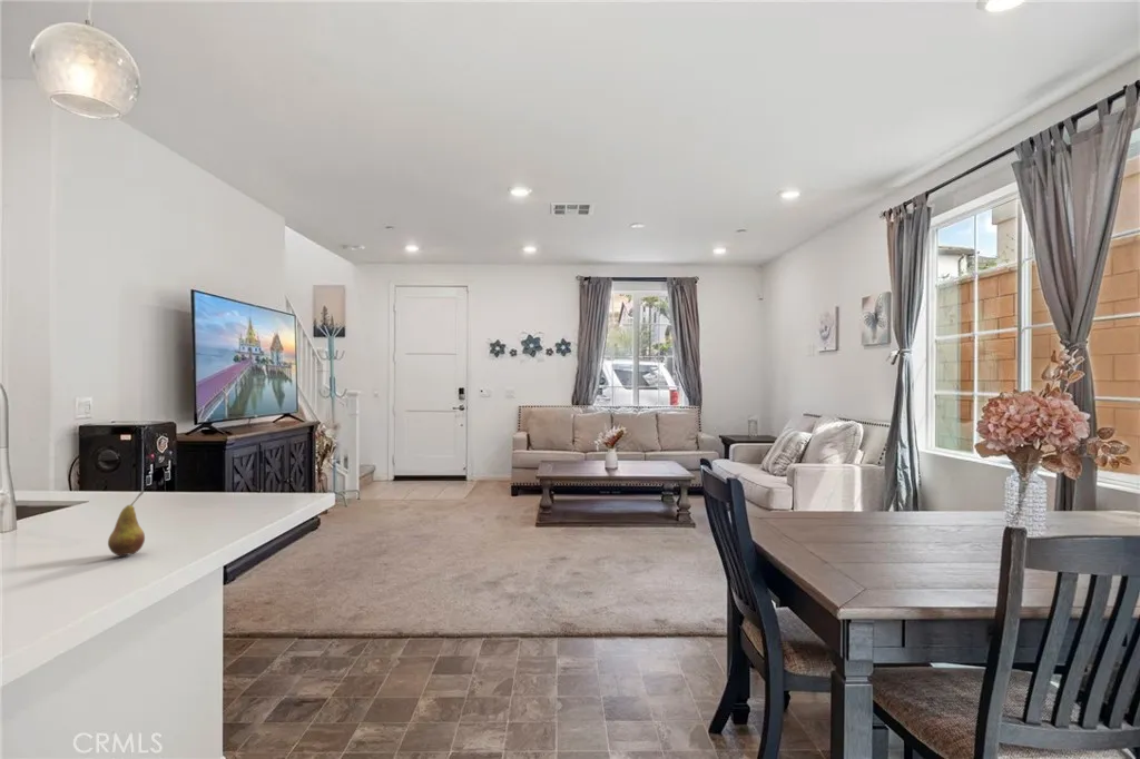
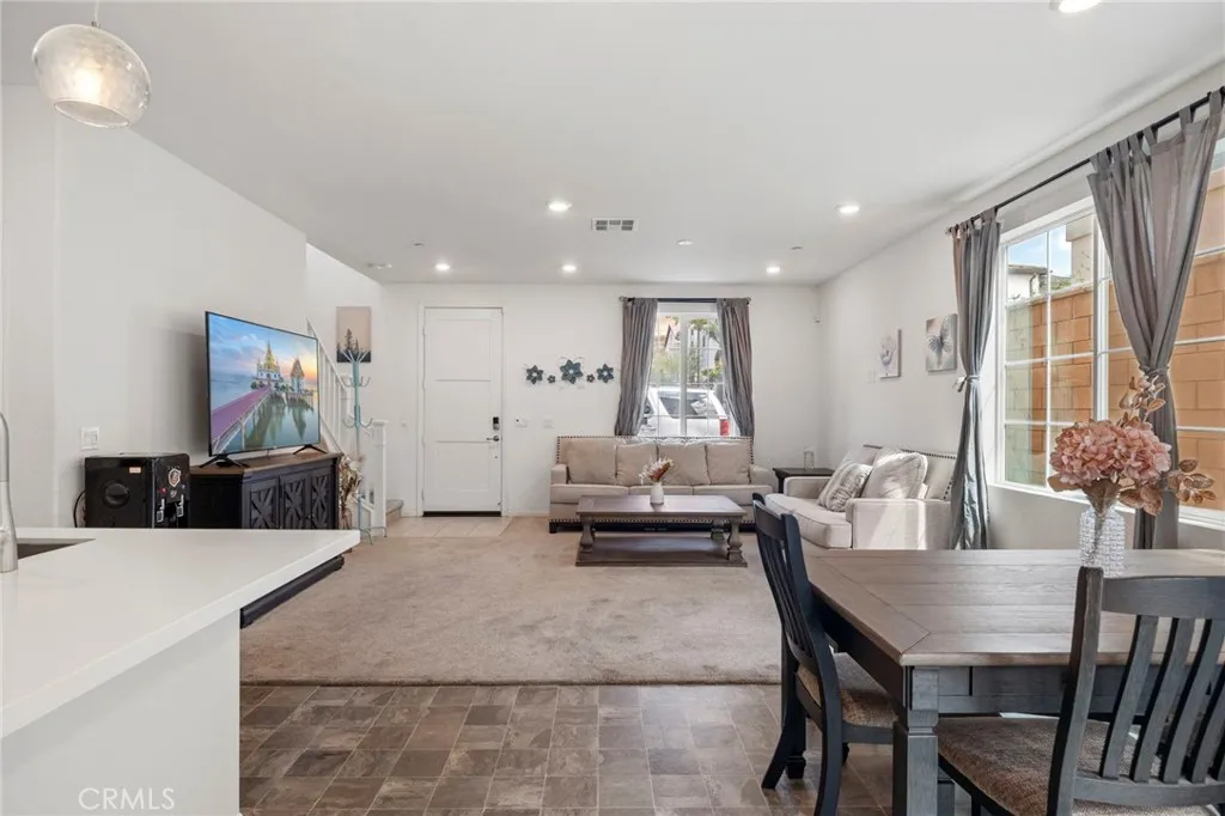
- fruit (126, 523)
